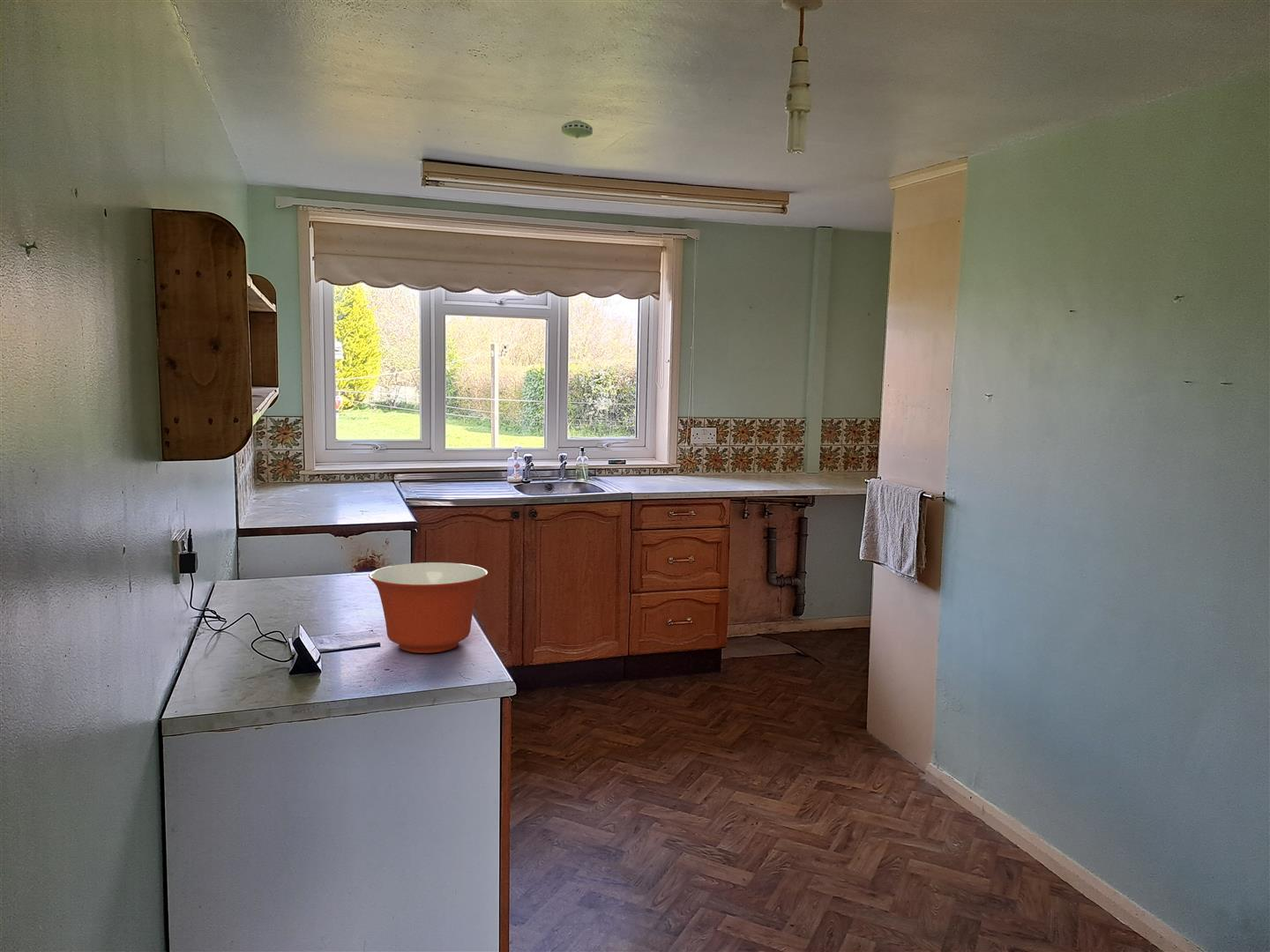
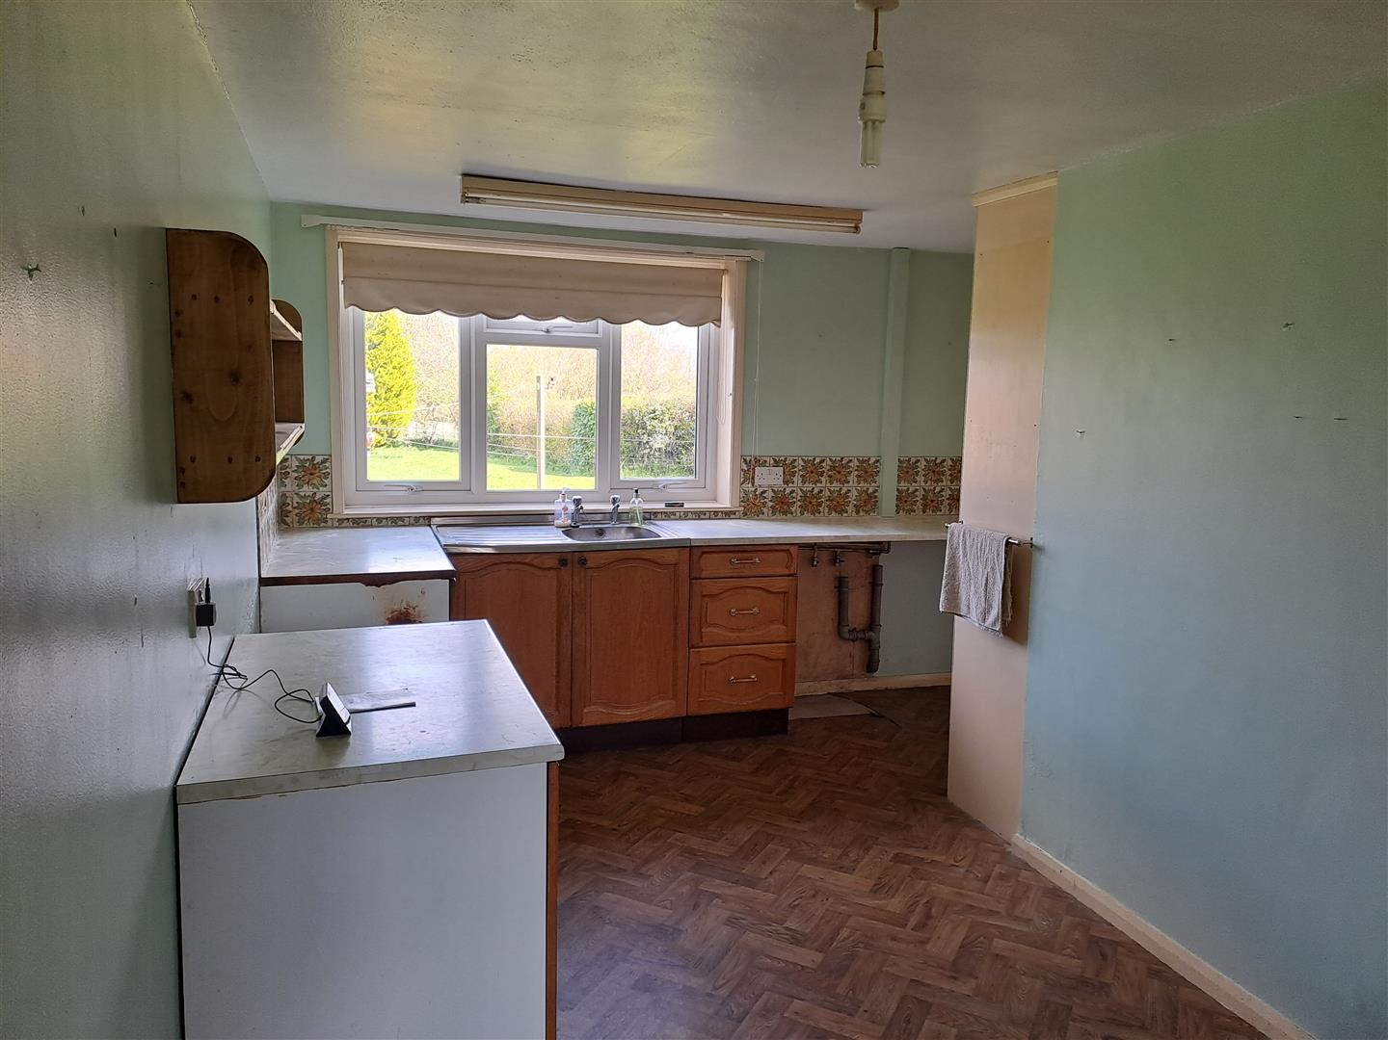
- mixing bowl (429, 608)
- smoke detector (577, 129)
